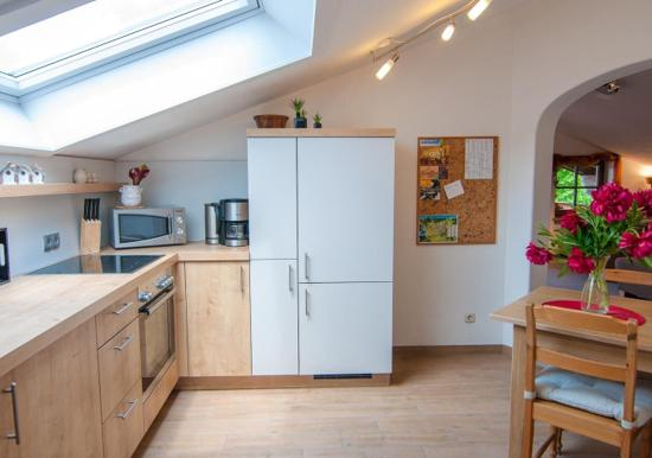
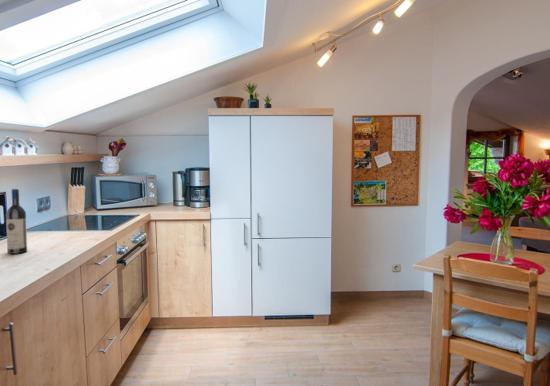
+ wine bottle (16, 220)
